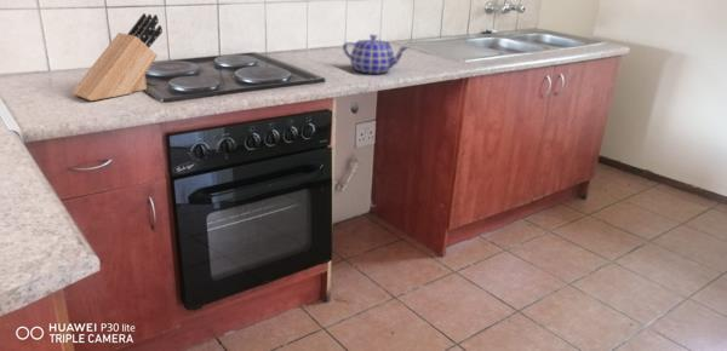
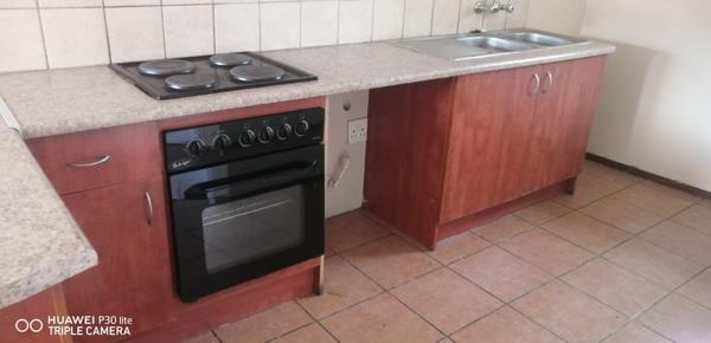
- teapot (374, 53)
- knife block (119, 53)
